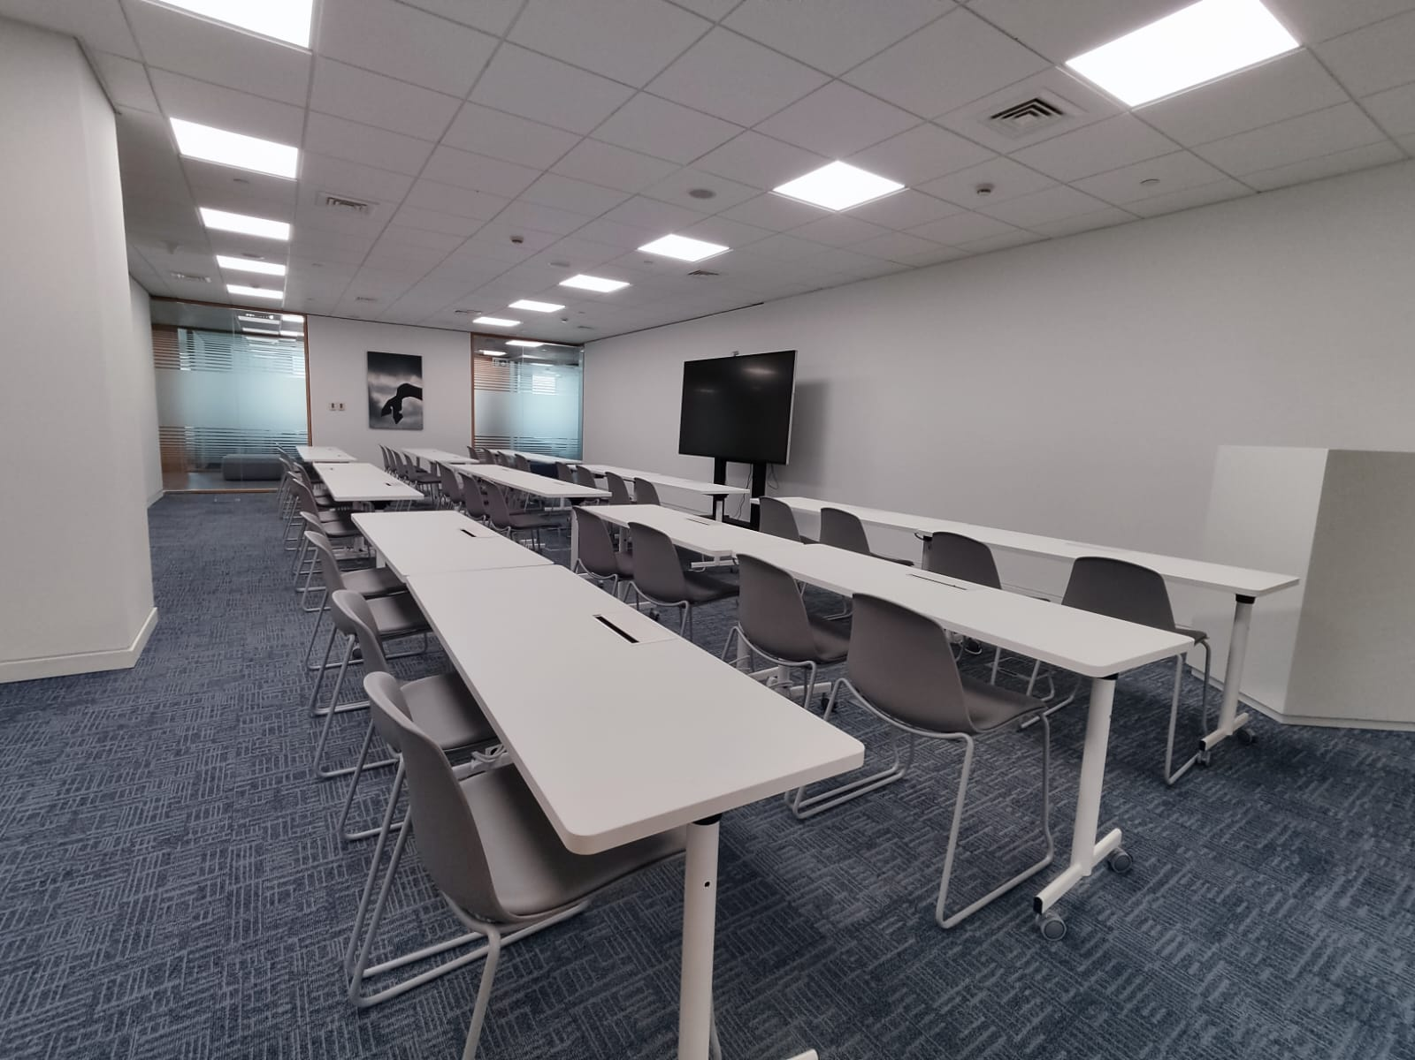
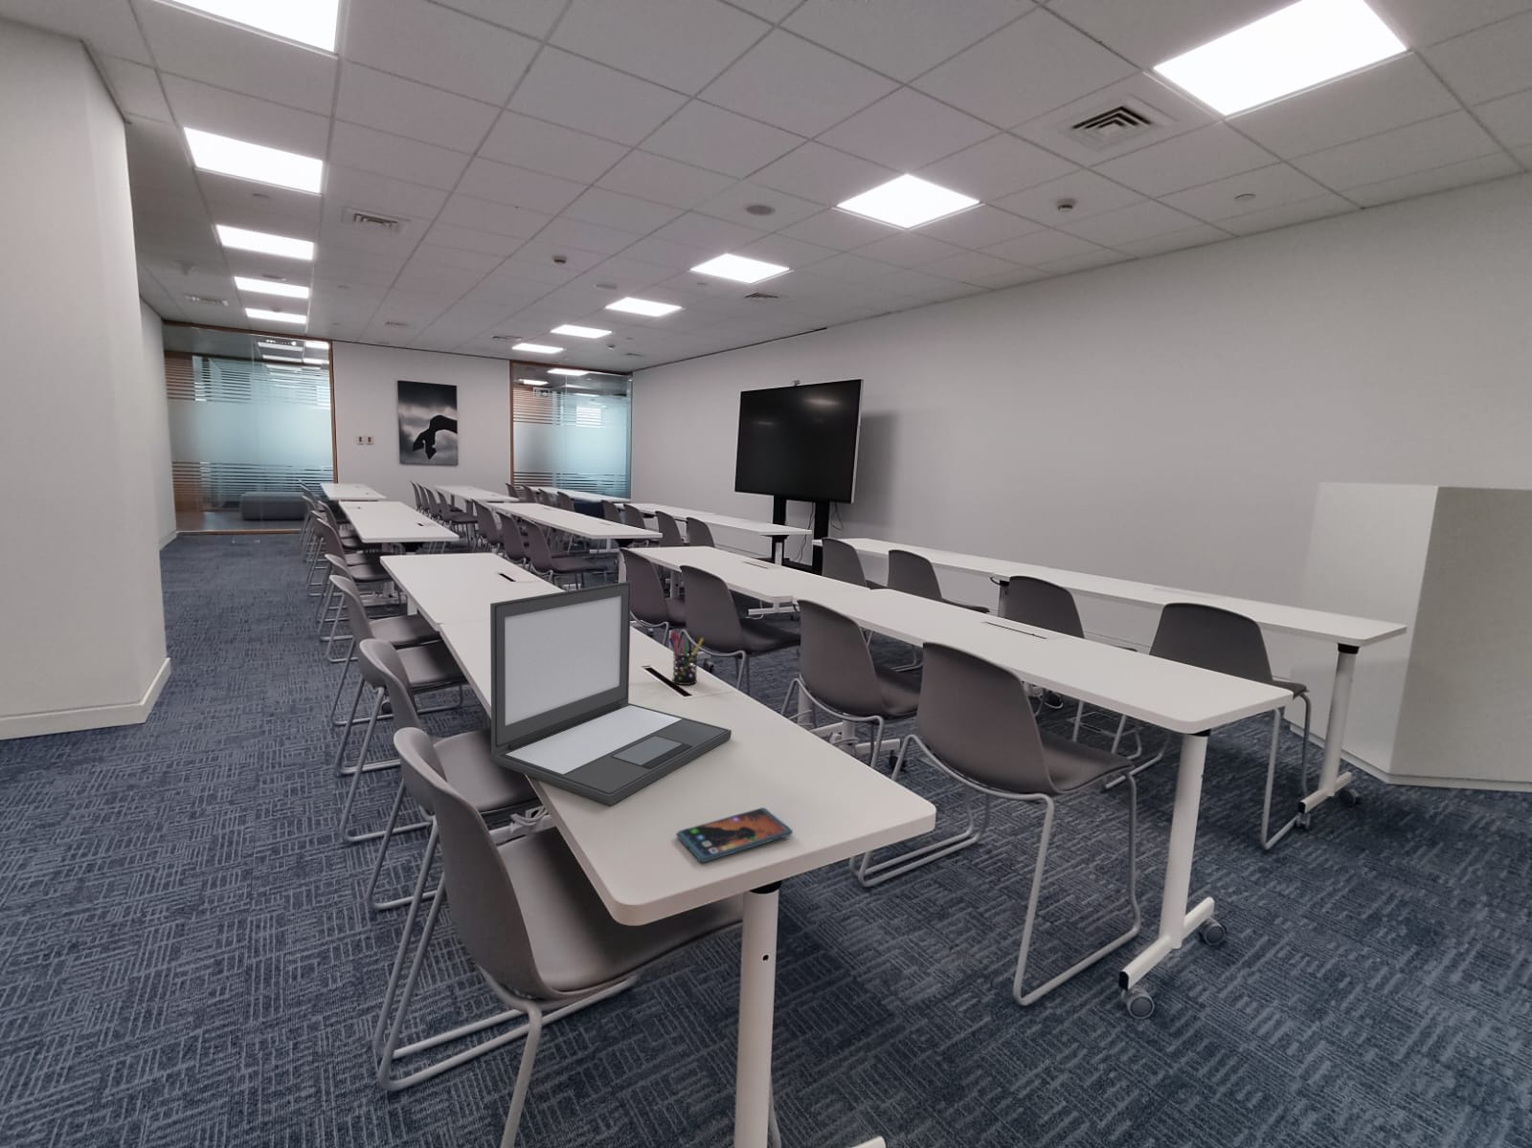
+ pen holder (684, 657)
+ smartphone (735, 832)
+ laptop (620, 675)
